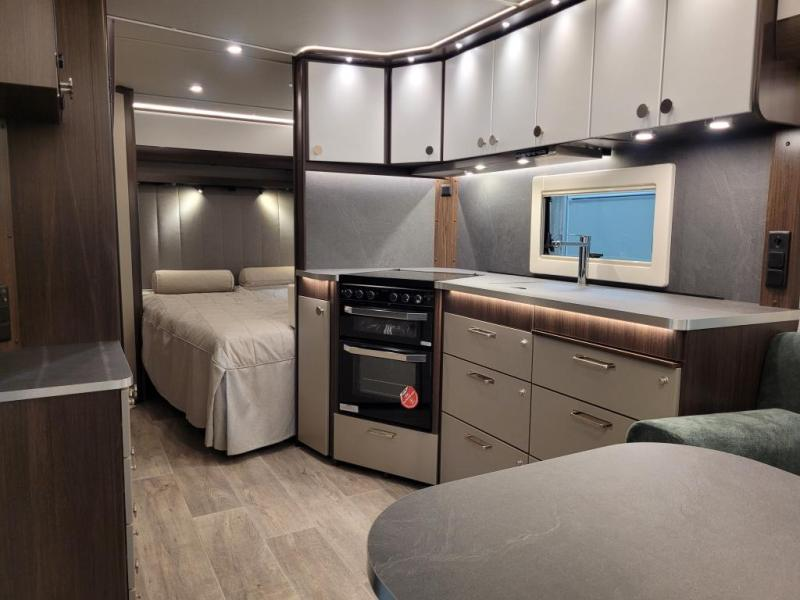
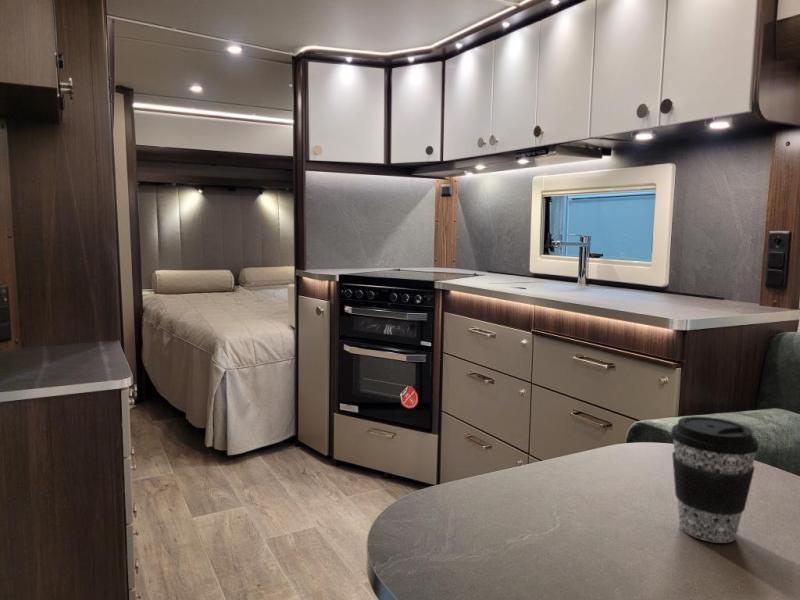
+ coffee cup (710, 478)
